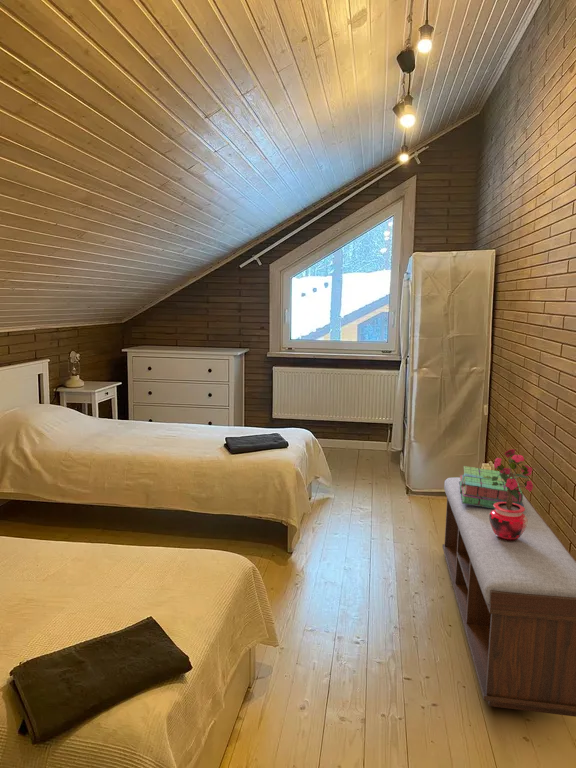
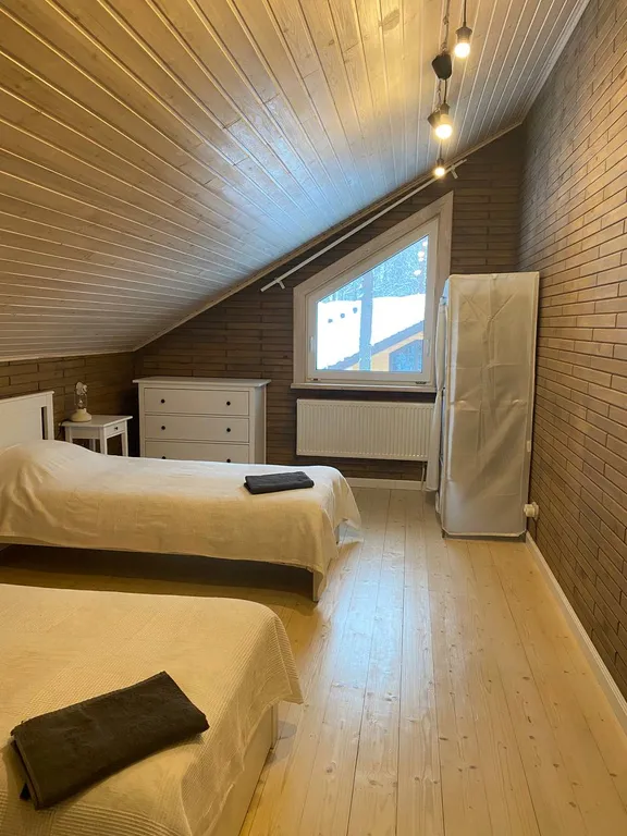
- potted plant (507, 493)
- stack of books (489, 488)
- bench (501, 569)
